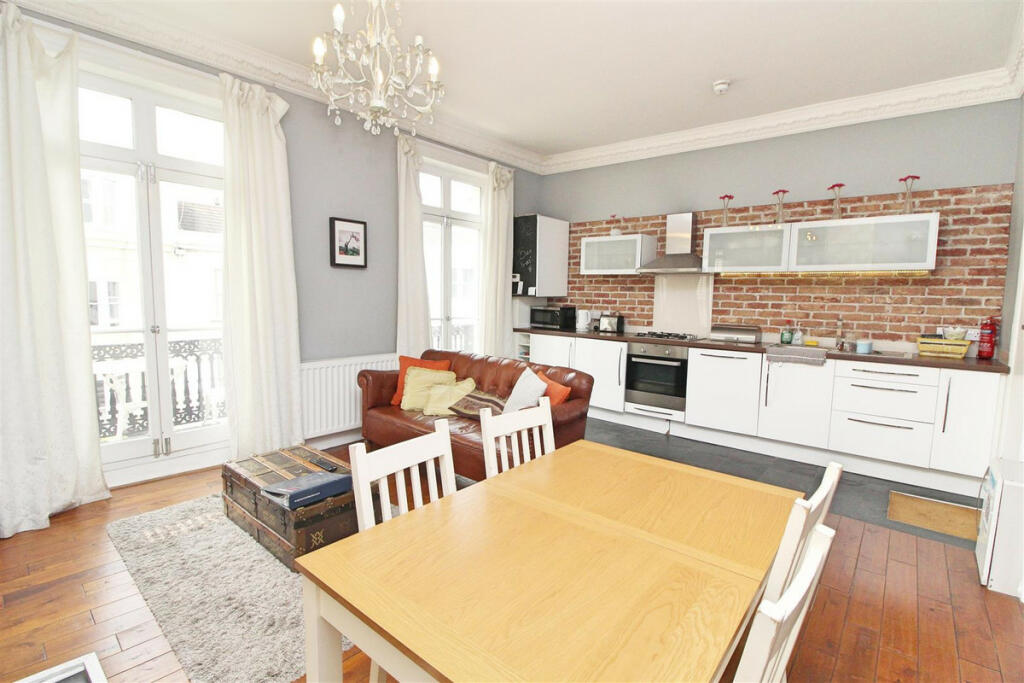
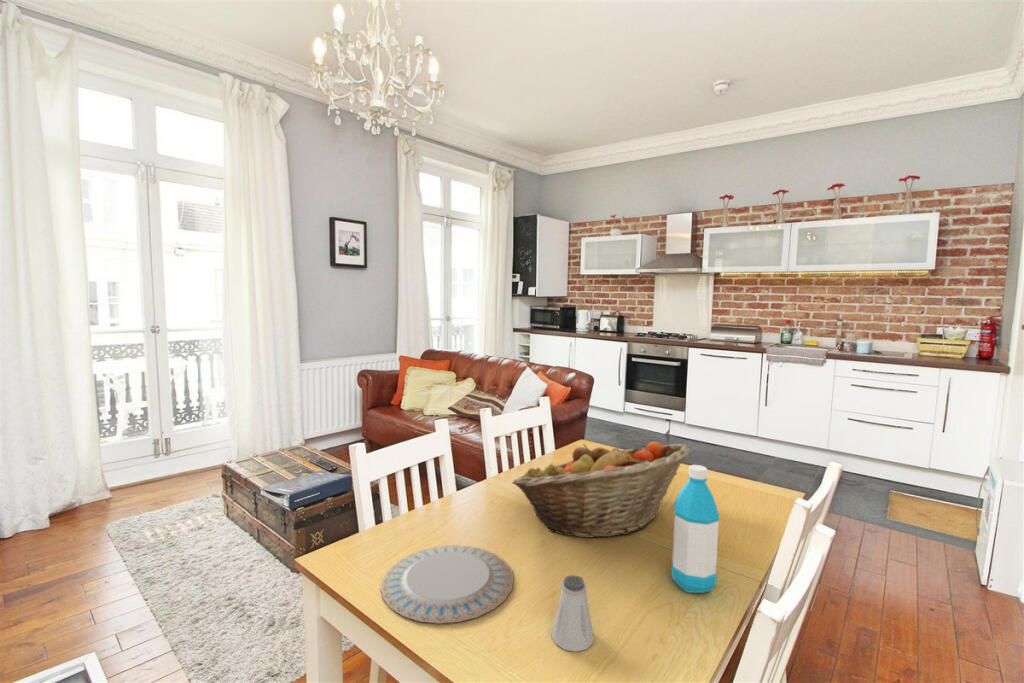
+ water bottle (695, 526)
+ saltshaker (573, 608)
+ chinaware (448, 576)
+ fruit basket (602, 478)
